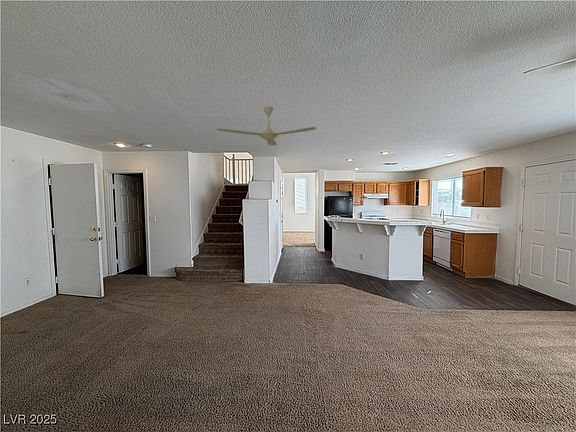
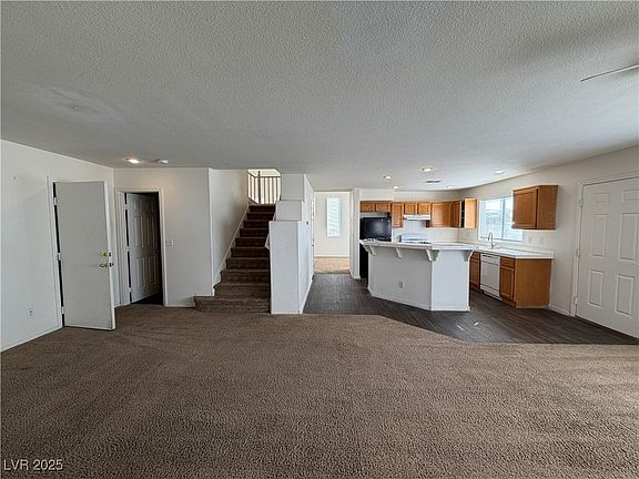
- ceiling fan (267, 127)
